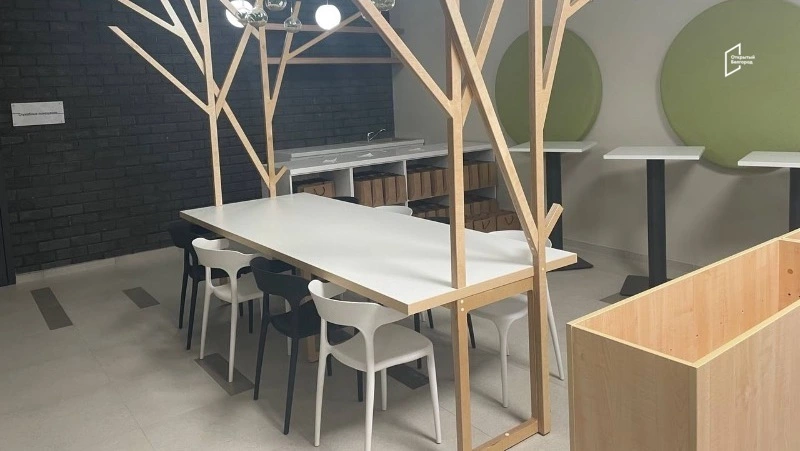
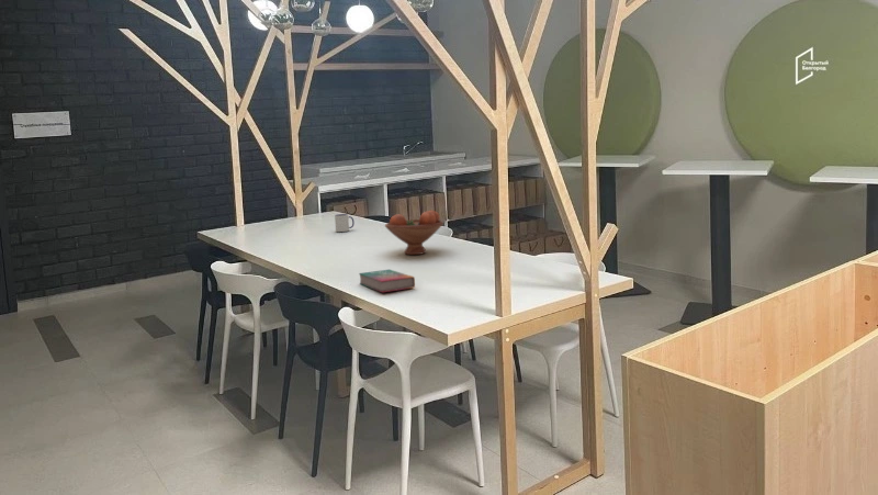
+ fruit bowl (414, 232)
+ book (386, 280)
+ mug (345, 222)
